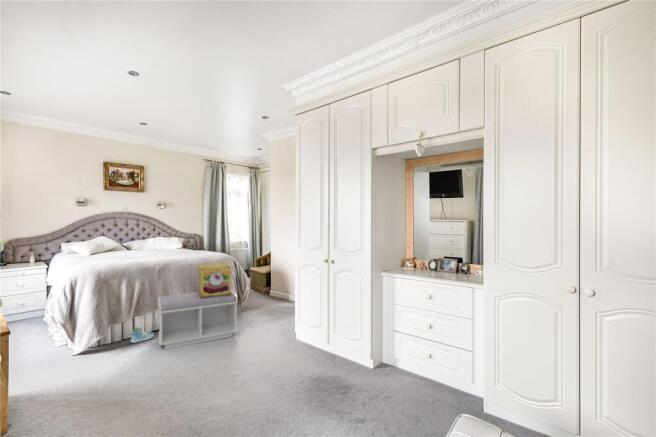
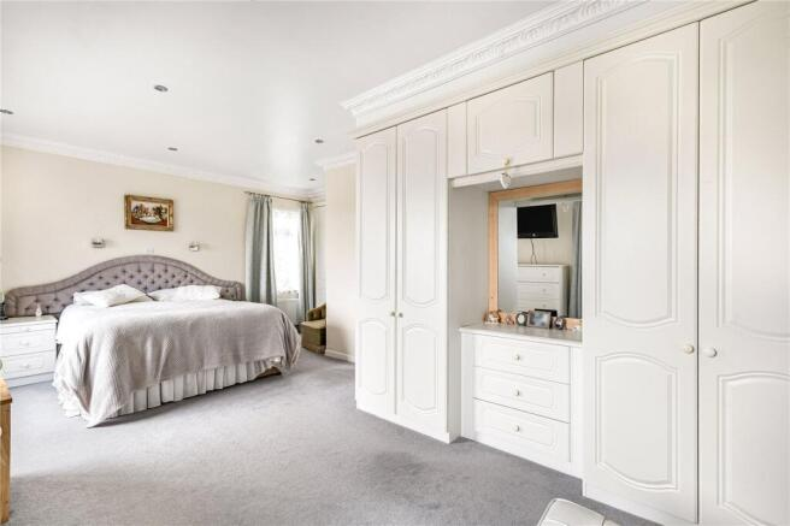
- sneaker (142, 333)
- decorative box (214, 278)
- bench (198, 316)
